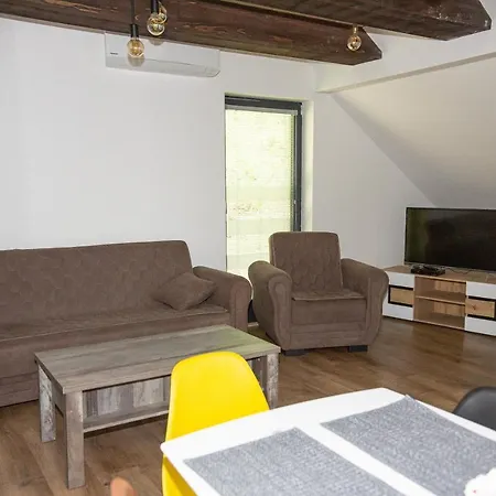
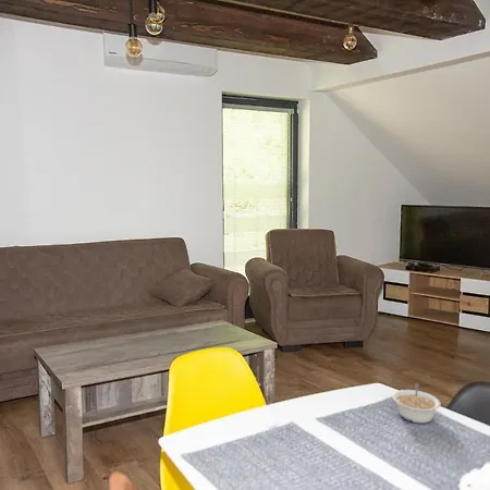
+ legume (414, 405)
